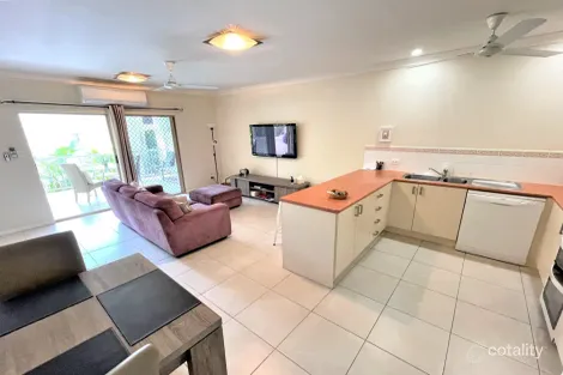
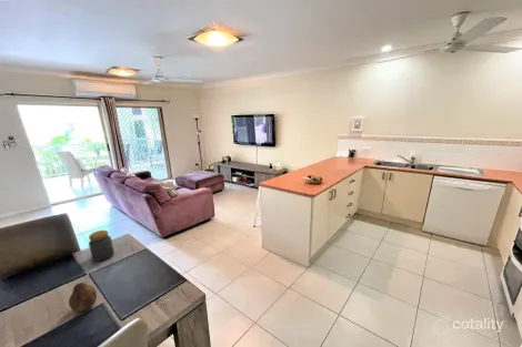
+ fruit (82, 295)
+ jar (101, 244)
